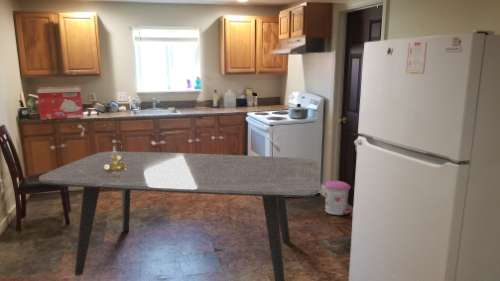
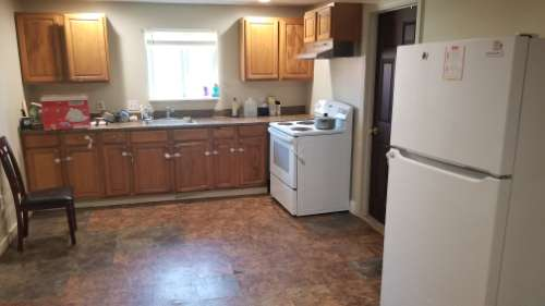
- trash can (336, 197)
- dining table (190, 192)
- candle holder (115, 156)
